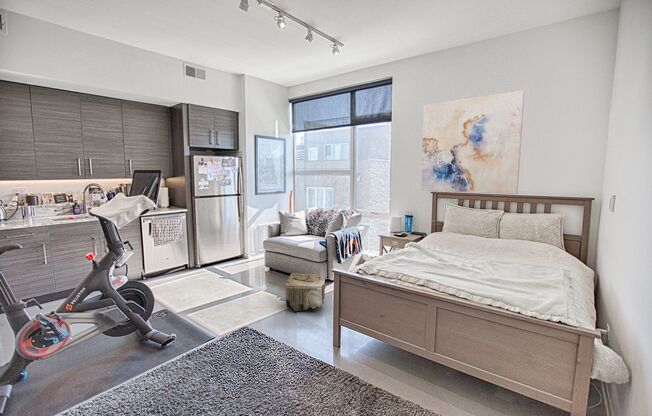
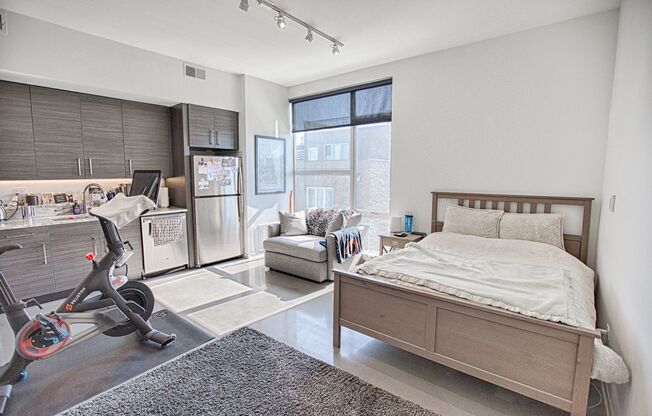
- wall art (467, 146)
- pouf (304, 292)
